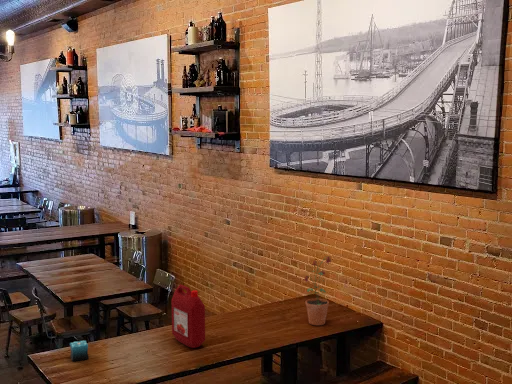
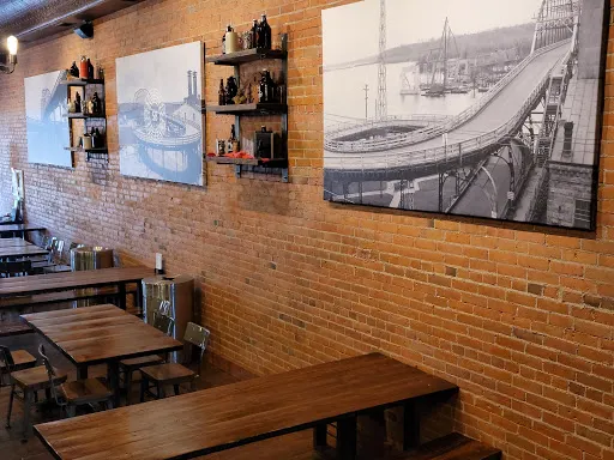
- ketchup jug (188, 315)
- candle (79, 347)
- potted plant (318, 289)
